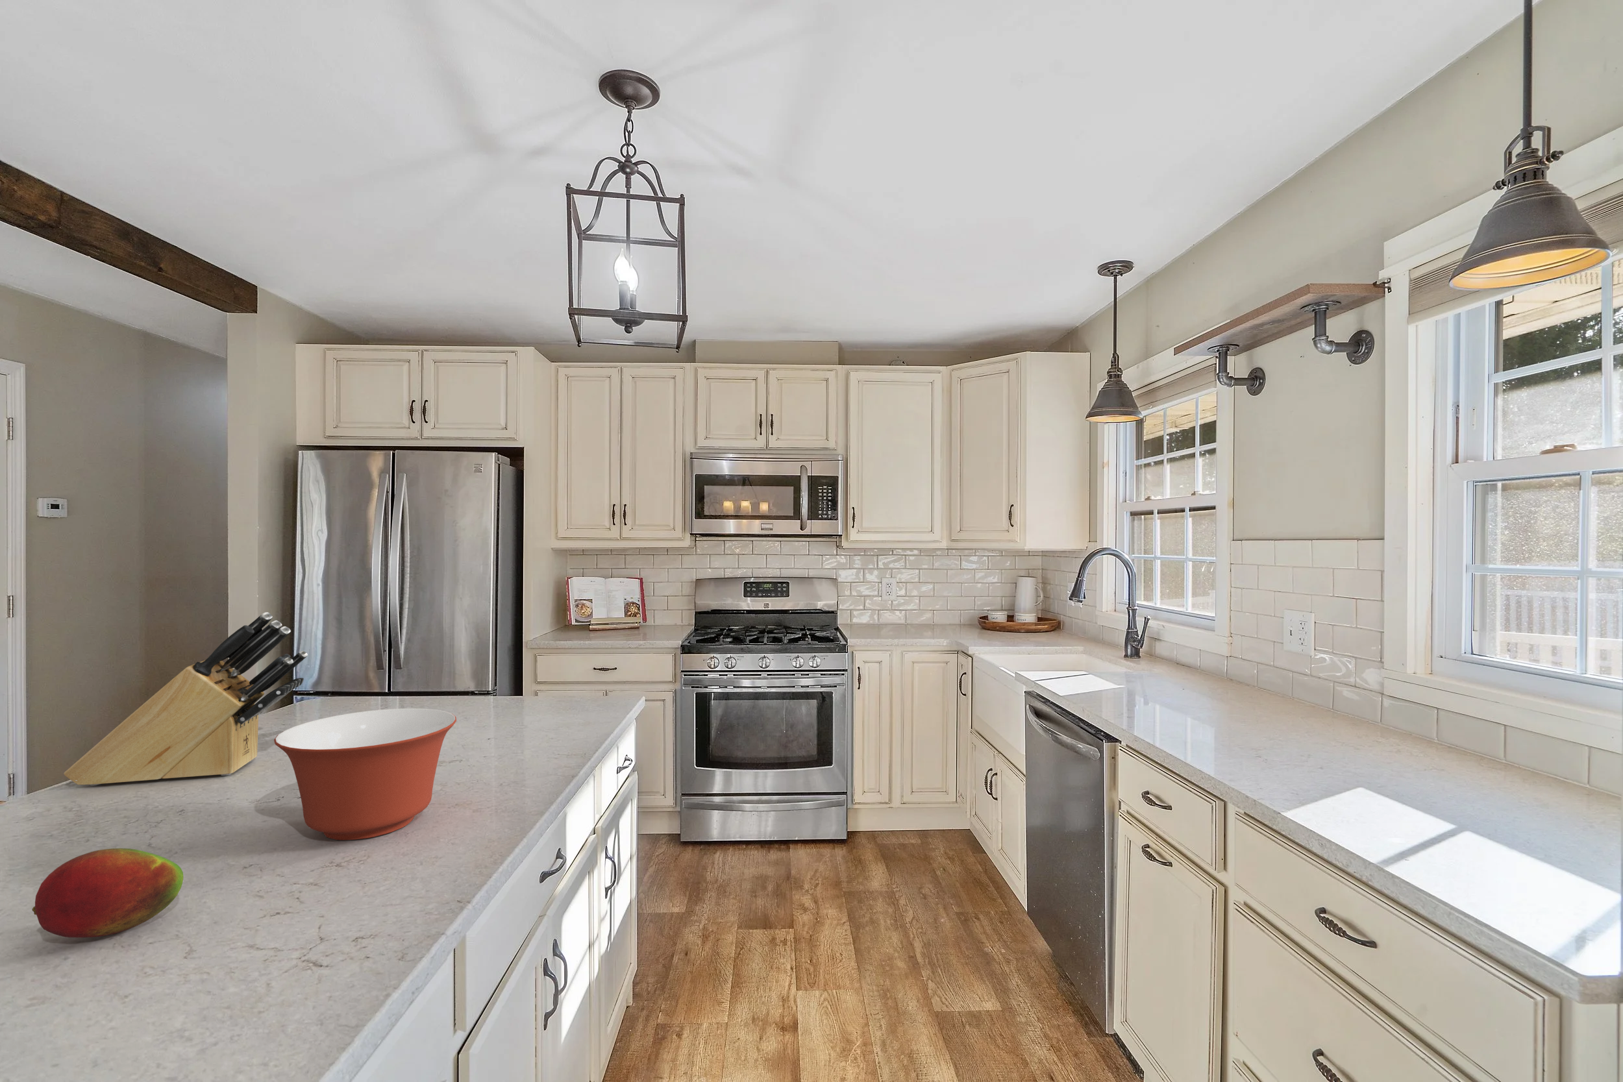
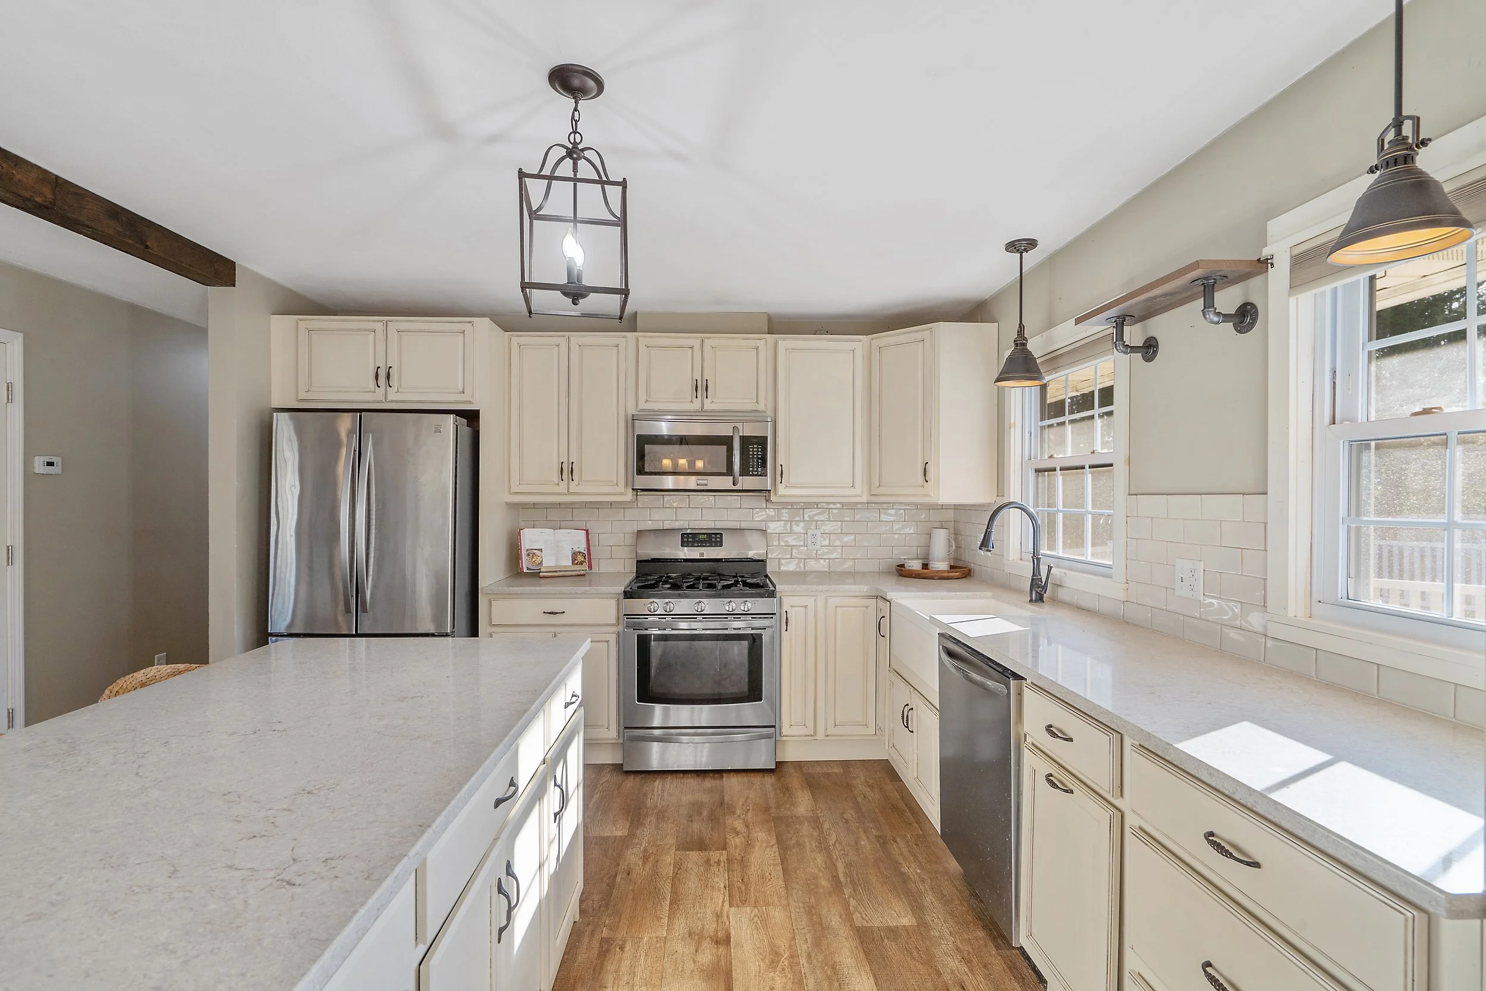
- knife block (196, 693)
- mixing bowl (370, 775)
- fruit (111, 890)
